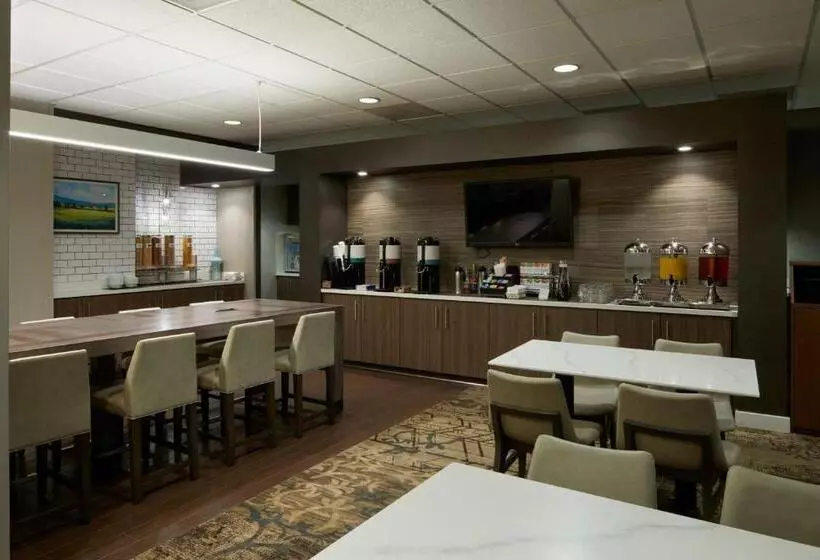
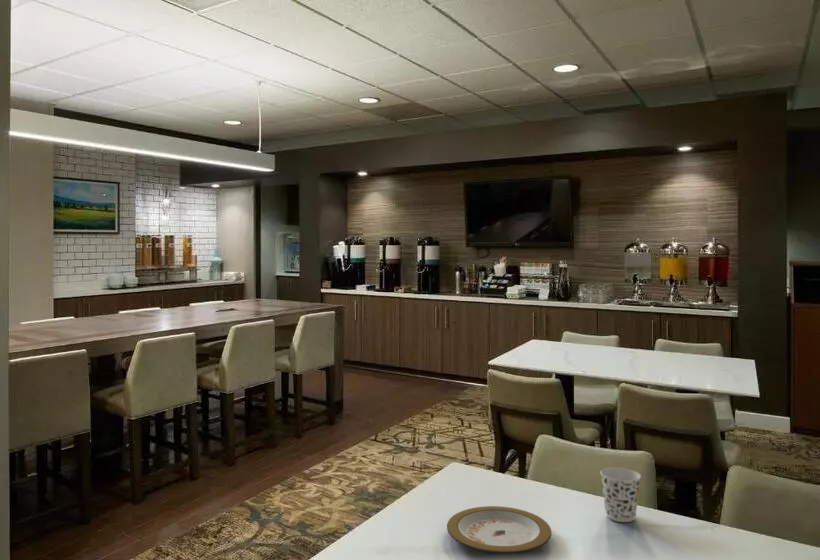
+ cup (620, 495)
+ plate (498, 531)
